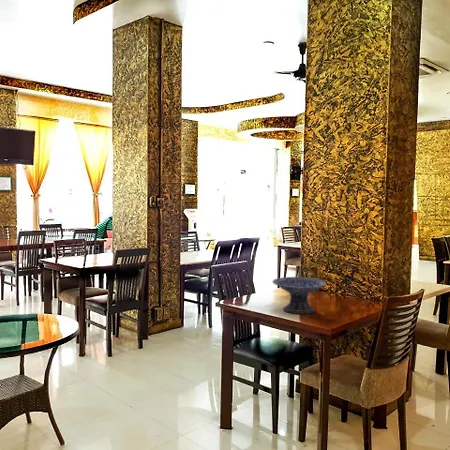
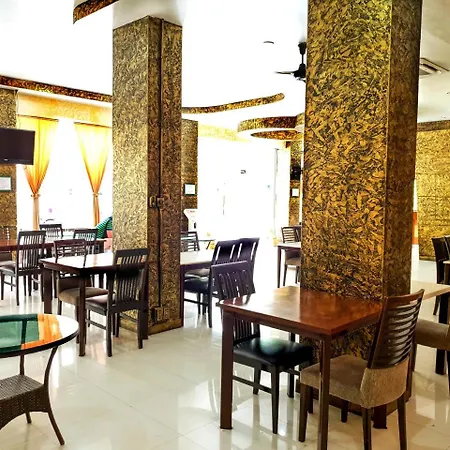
- decorative bowl (298, 295)
